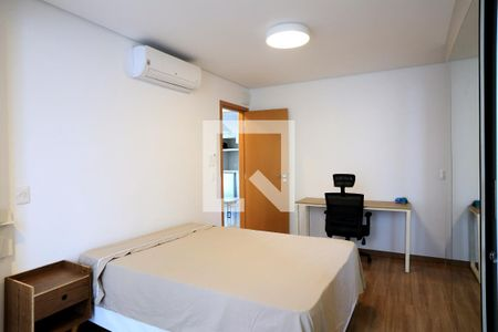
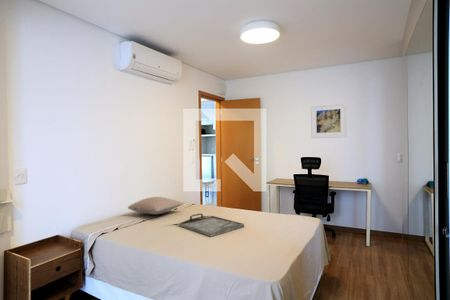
+ pillow (156, 205)
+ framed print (328, 121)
+ serving tray (211, 222)
